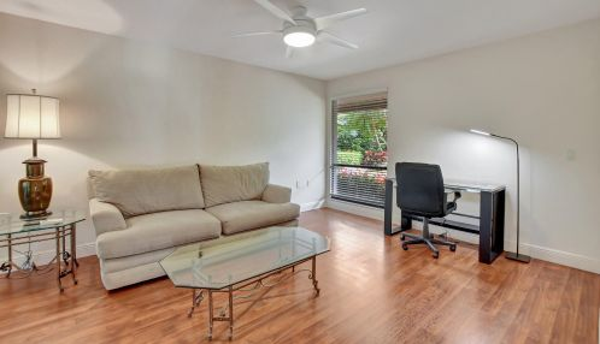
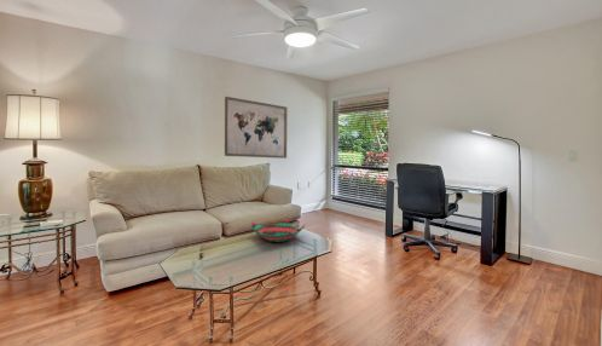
+ decorative bowl (277, 231)
+ wall art (257, 129)
